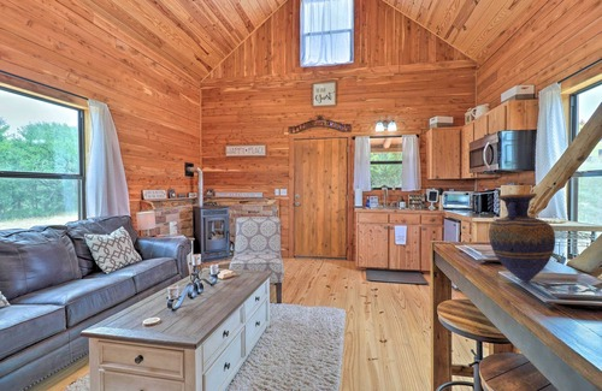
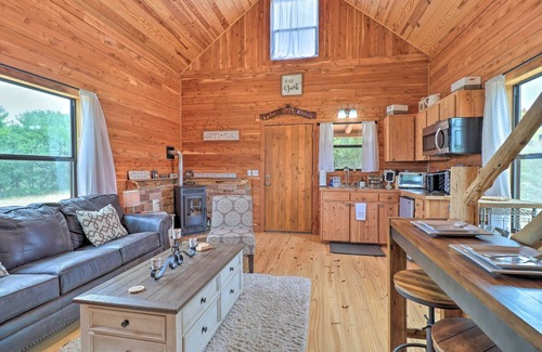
- vase (519, 236)
